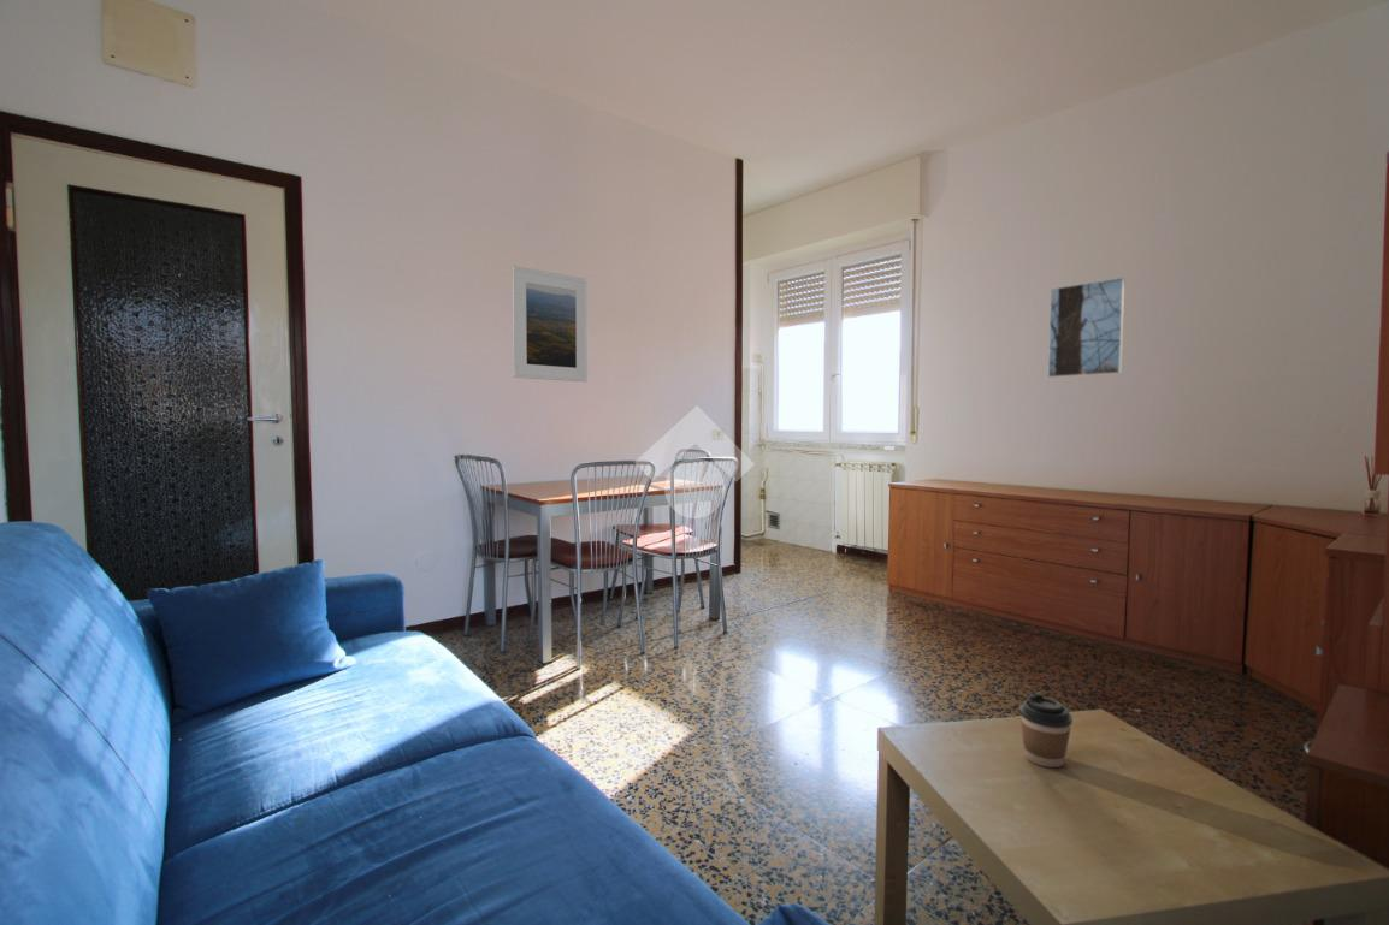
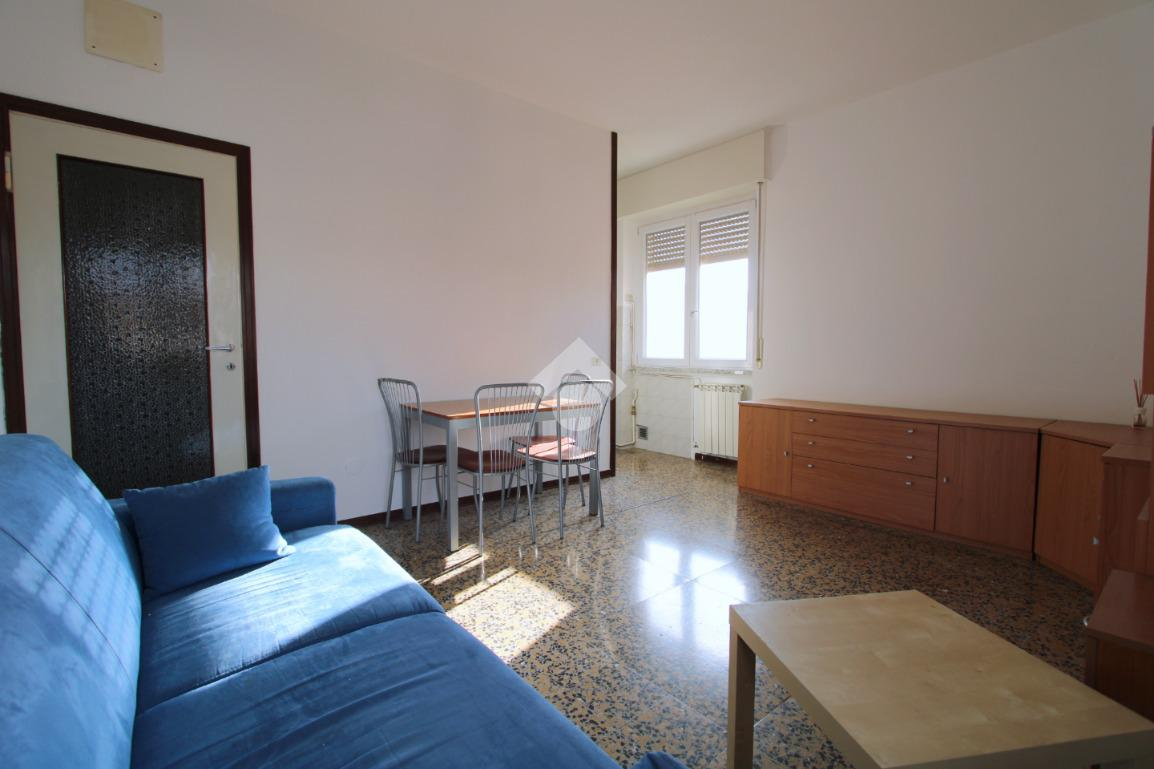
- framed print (1084, 330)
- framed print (551, 326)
- coffee cup (1045, 728)
